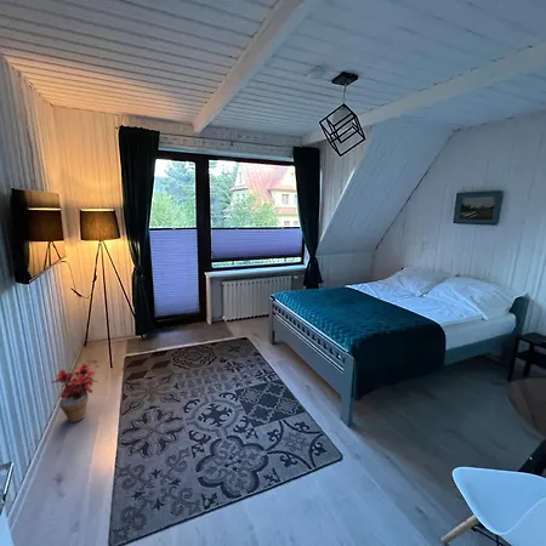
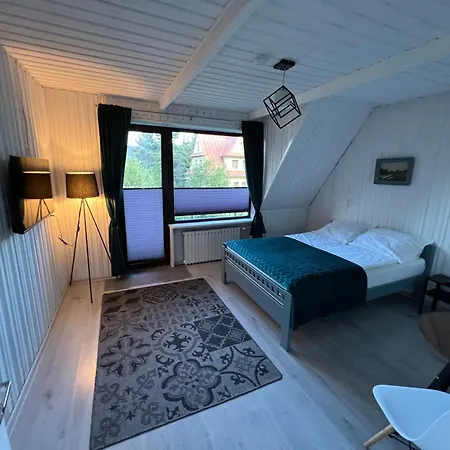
- potted plant (76, 392)
